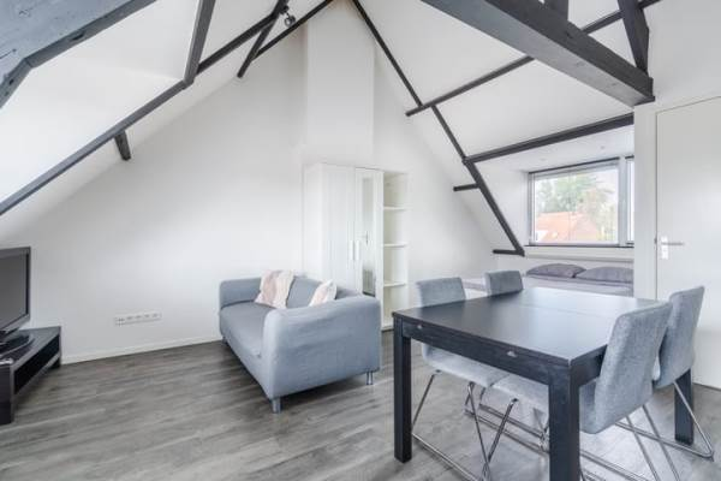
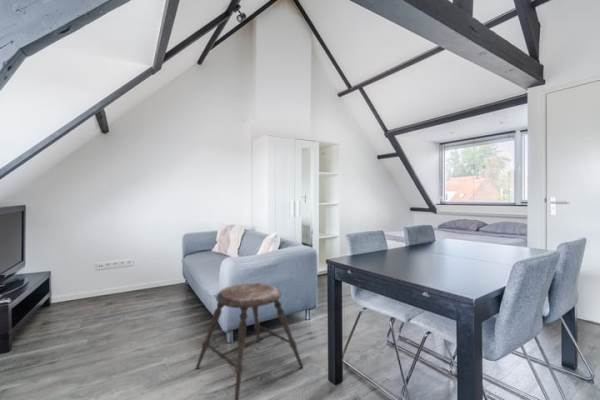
+ stool (246, 327)
